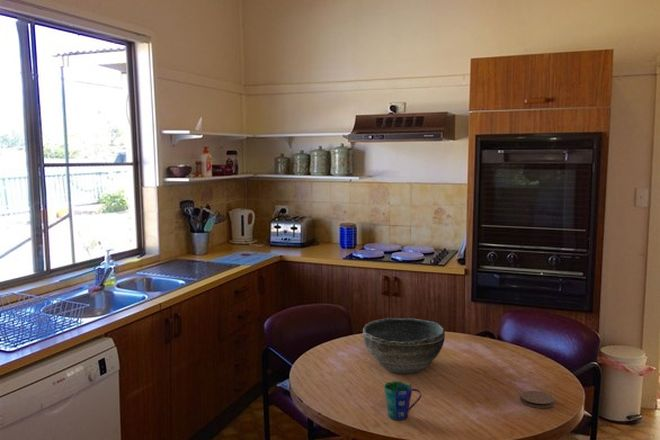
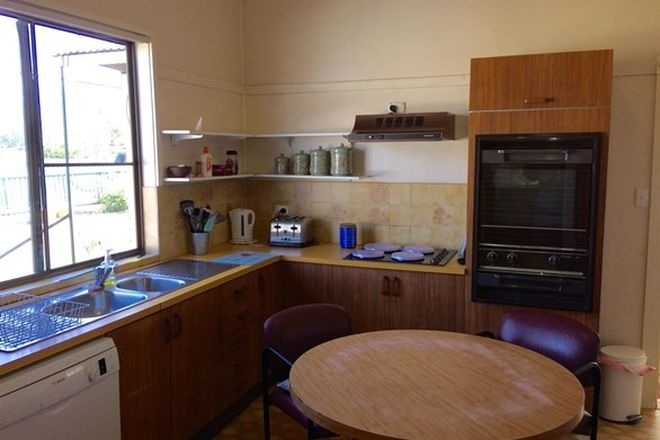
- coaster (537, 399)
- bowl (403, 347)
- cup (402, 401)
